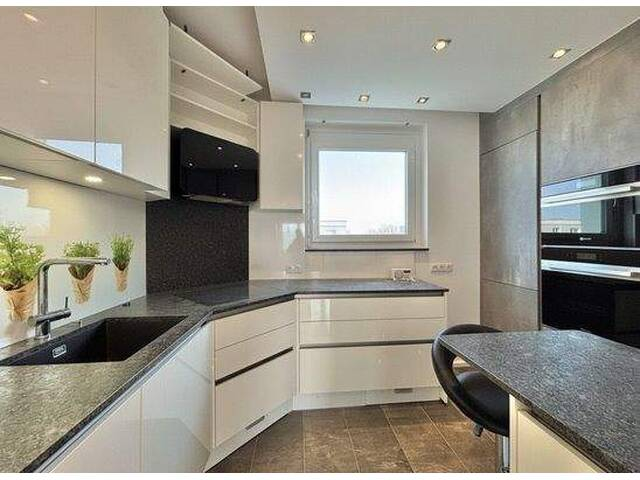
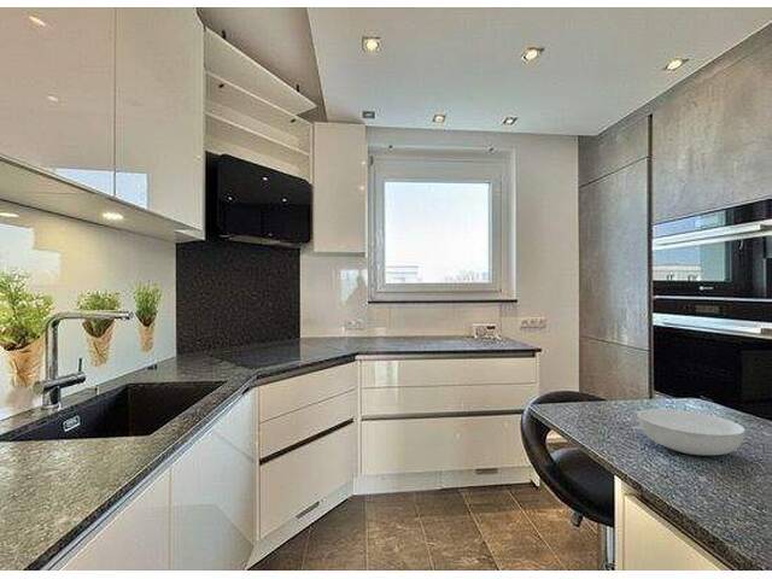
+ serving bowl (688, 433)
